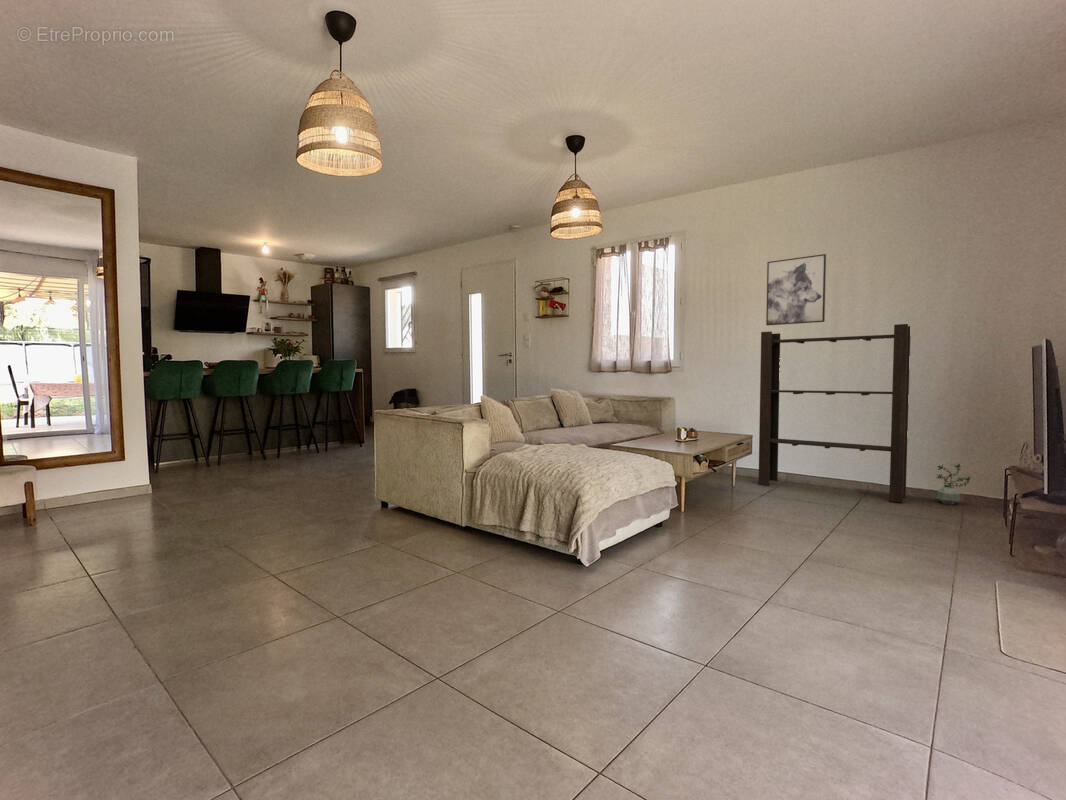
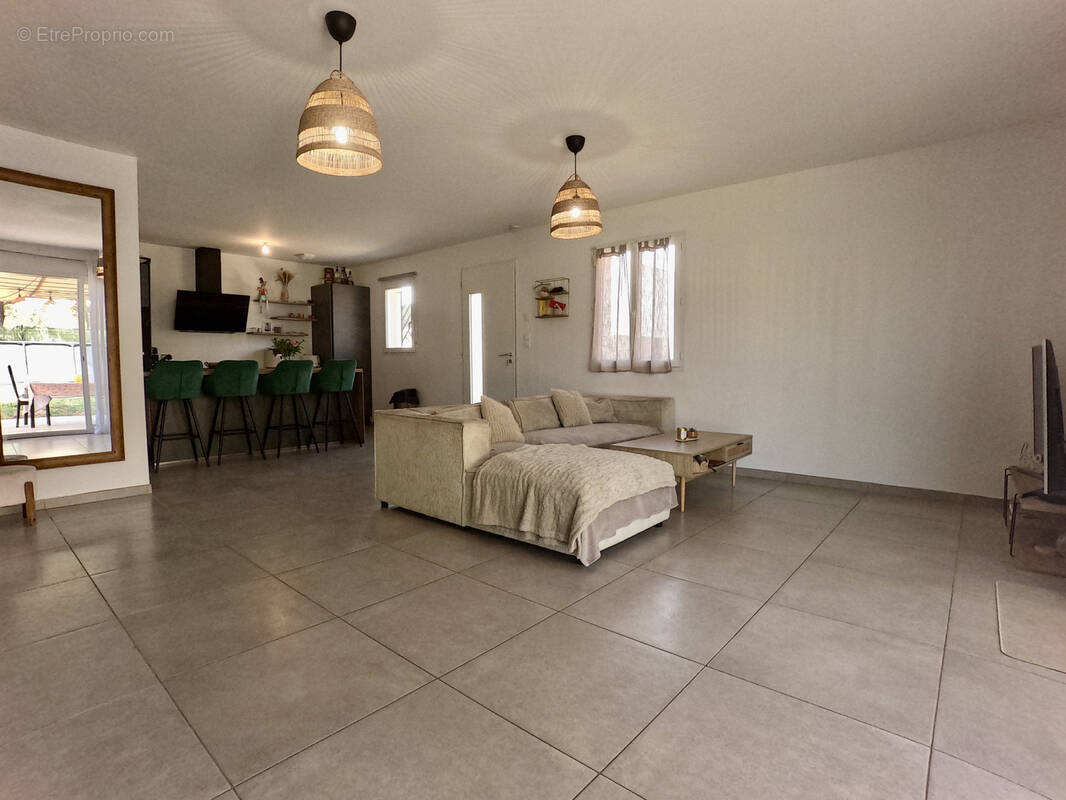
- bookshelf (830, 394)
- potted plant (952, 483)
- wall art (795, 291)
